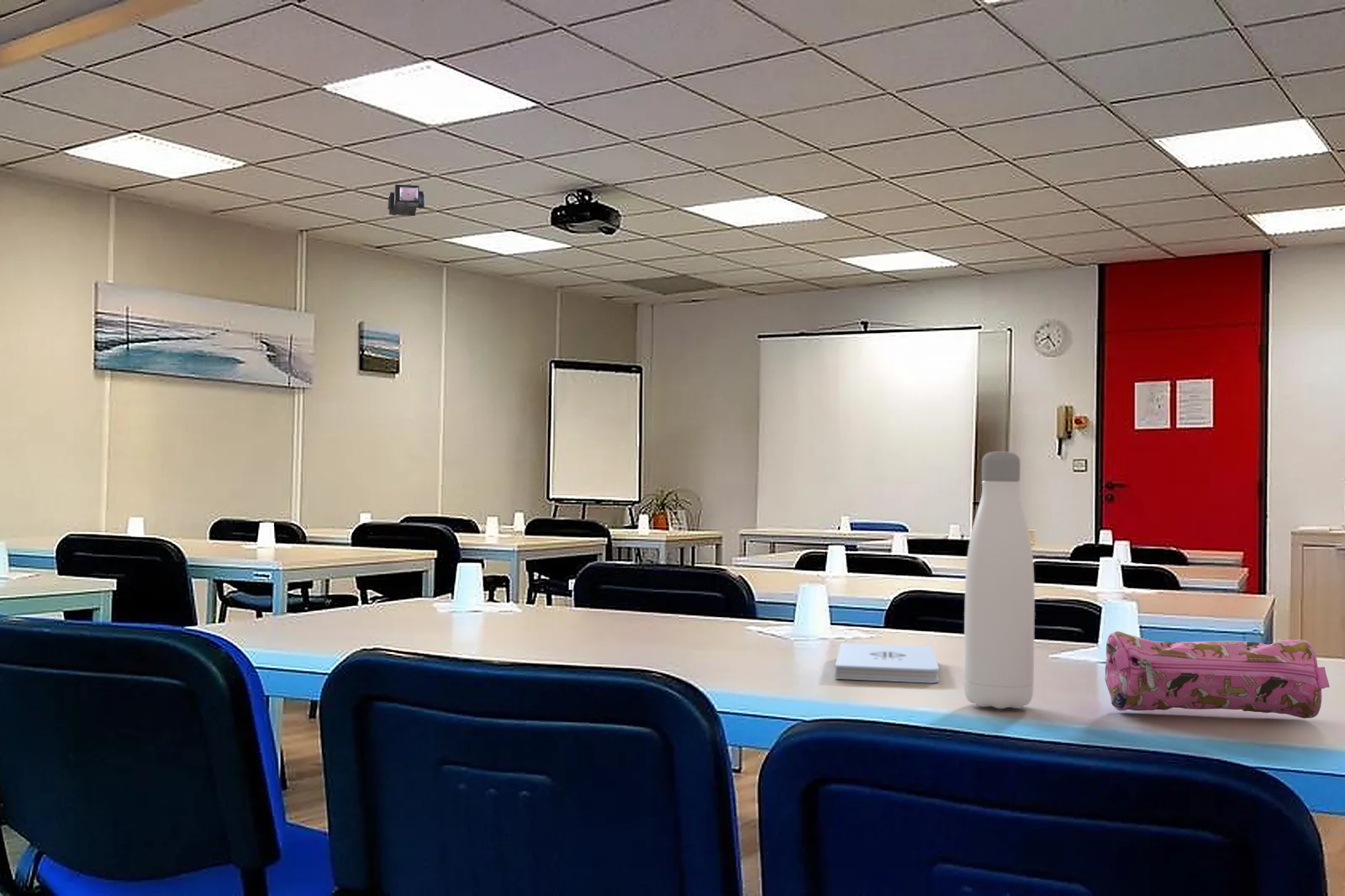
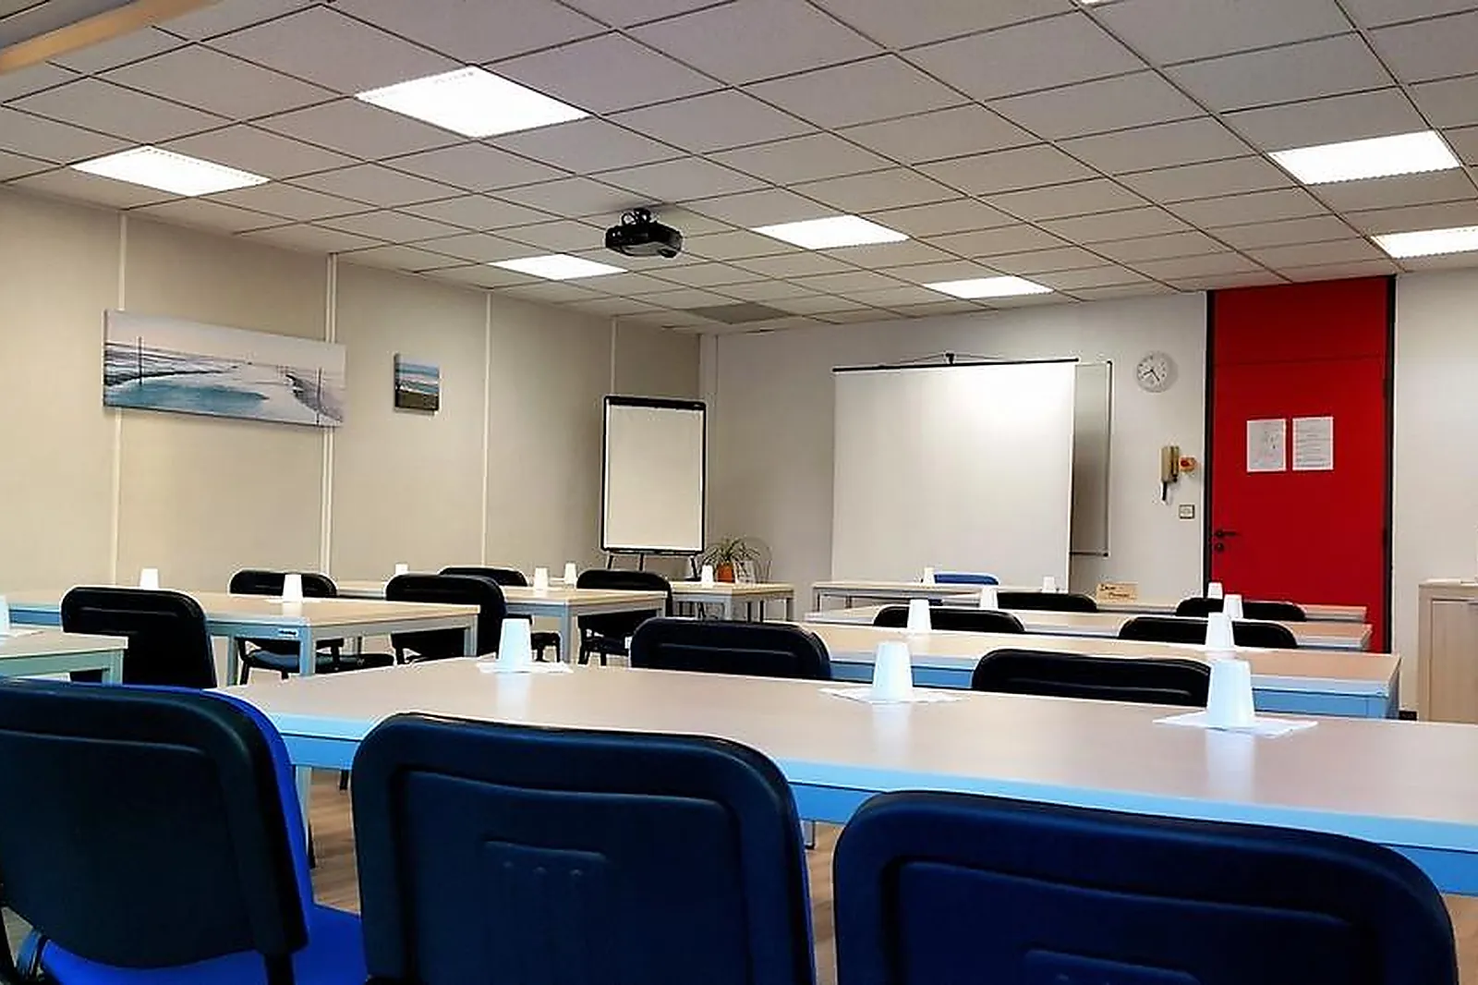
- water bottle (1000, 577)
- security camera (406, 200)
- pencil case (1210, 674)
- notepad (886, 661)
